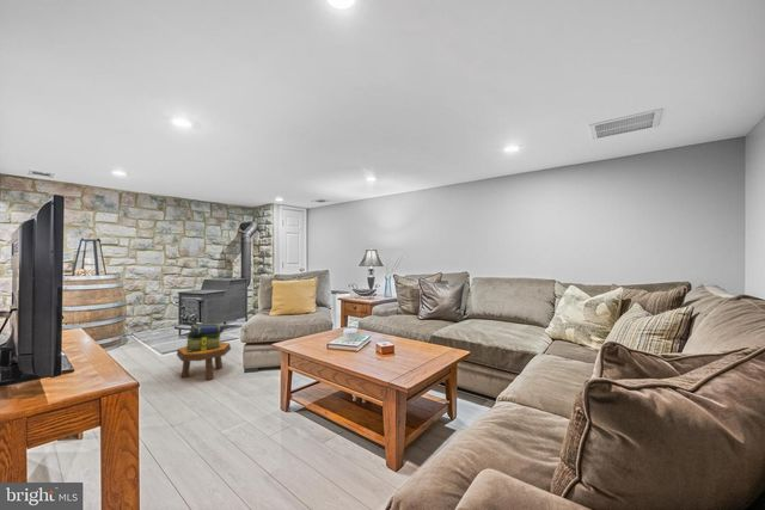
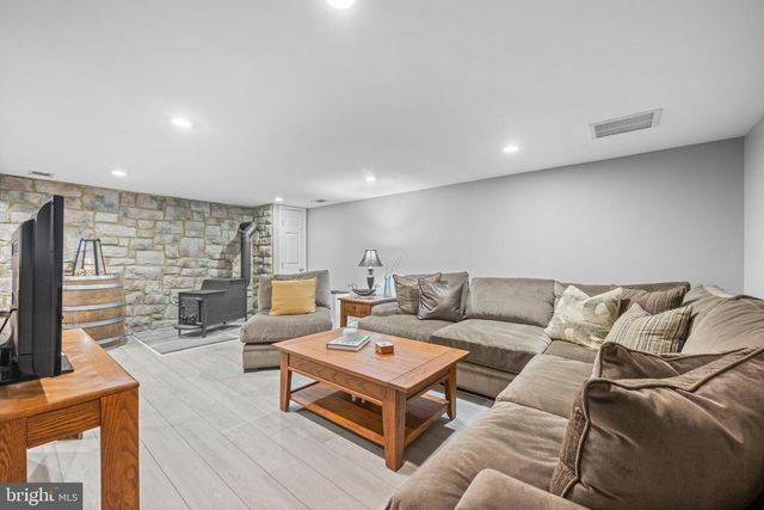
- footstool (202, 360)
- stack of books (204, 336)
